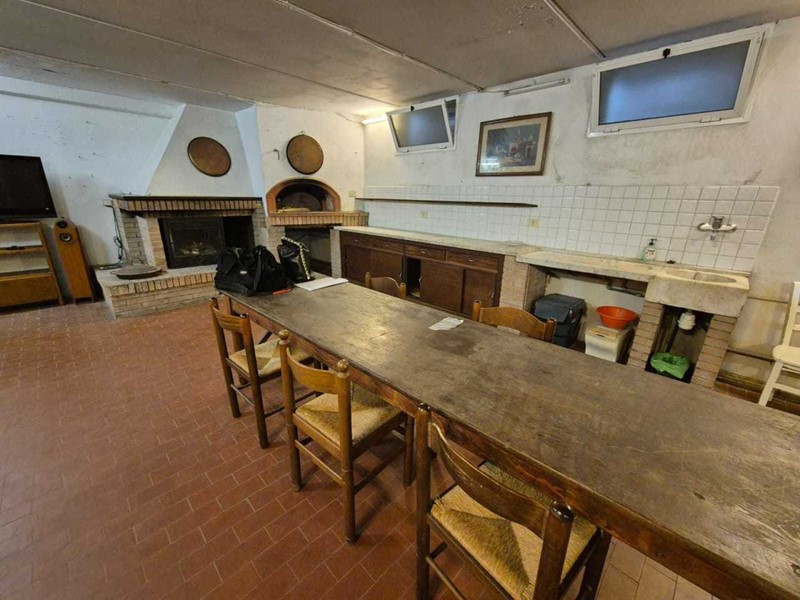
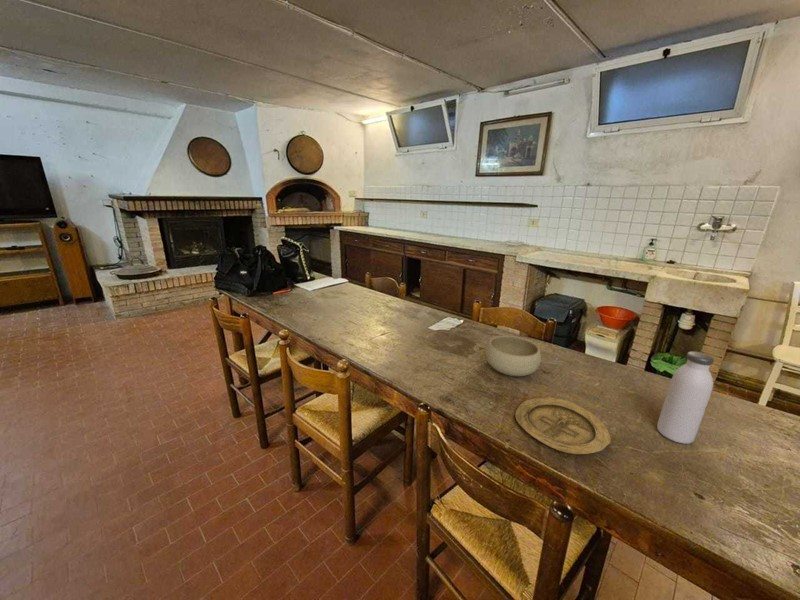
+ plate (560, 423)
+ bowl (512, 357)
+ water bottle (687, 396)
